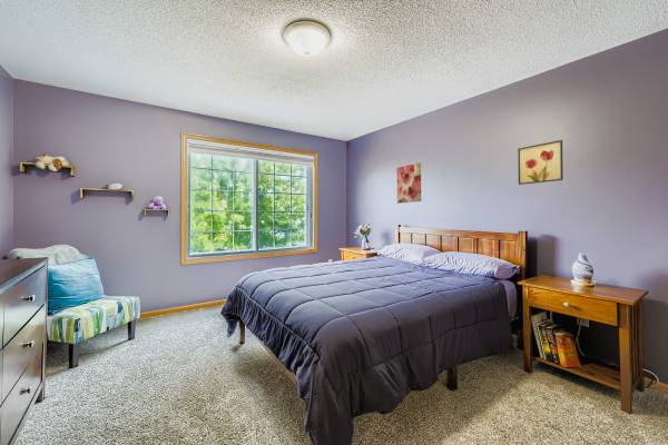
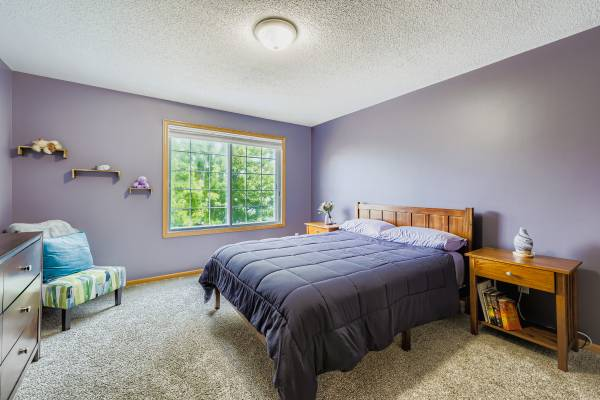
- wall art (407, 184)
- wall art (539, 164)
